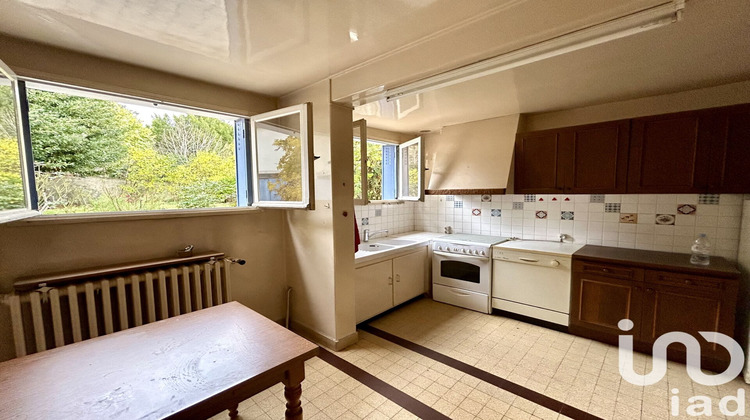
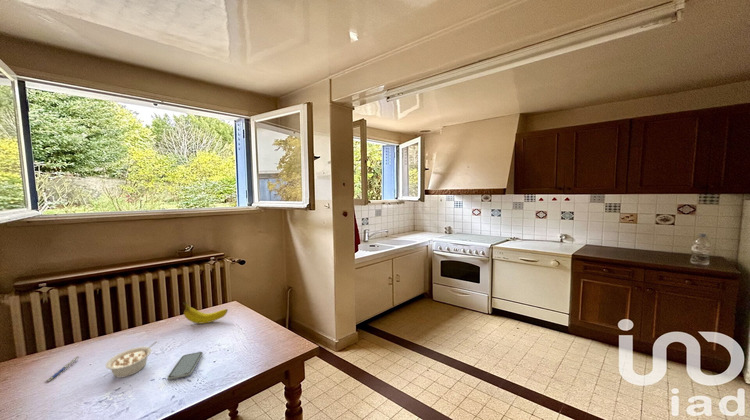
+ pen (64, 367)
+ legume (130, 360)
+ fruit (205, 313)
+ smartphone (186, 364)
